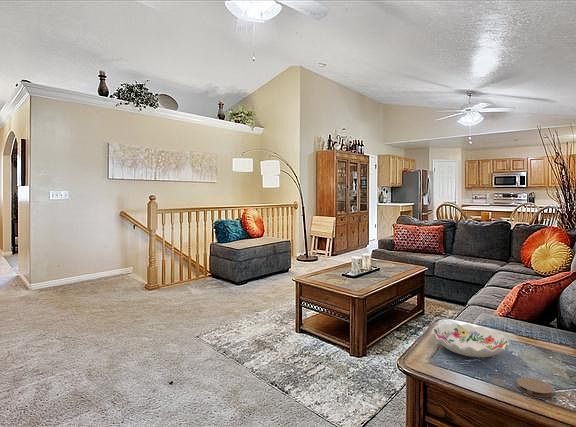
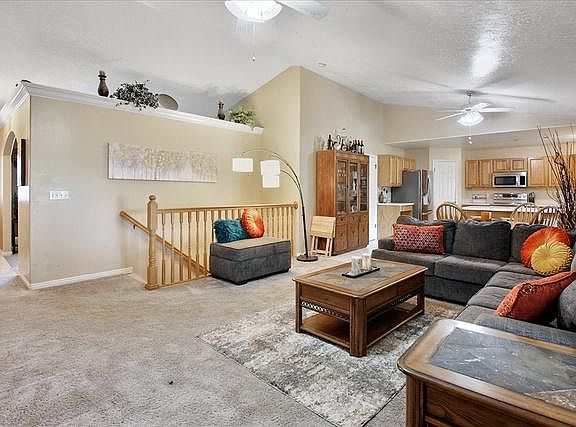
- decorative bowl (468, 342)
- coaster (534, 386)
